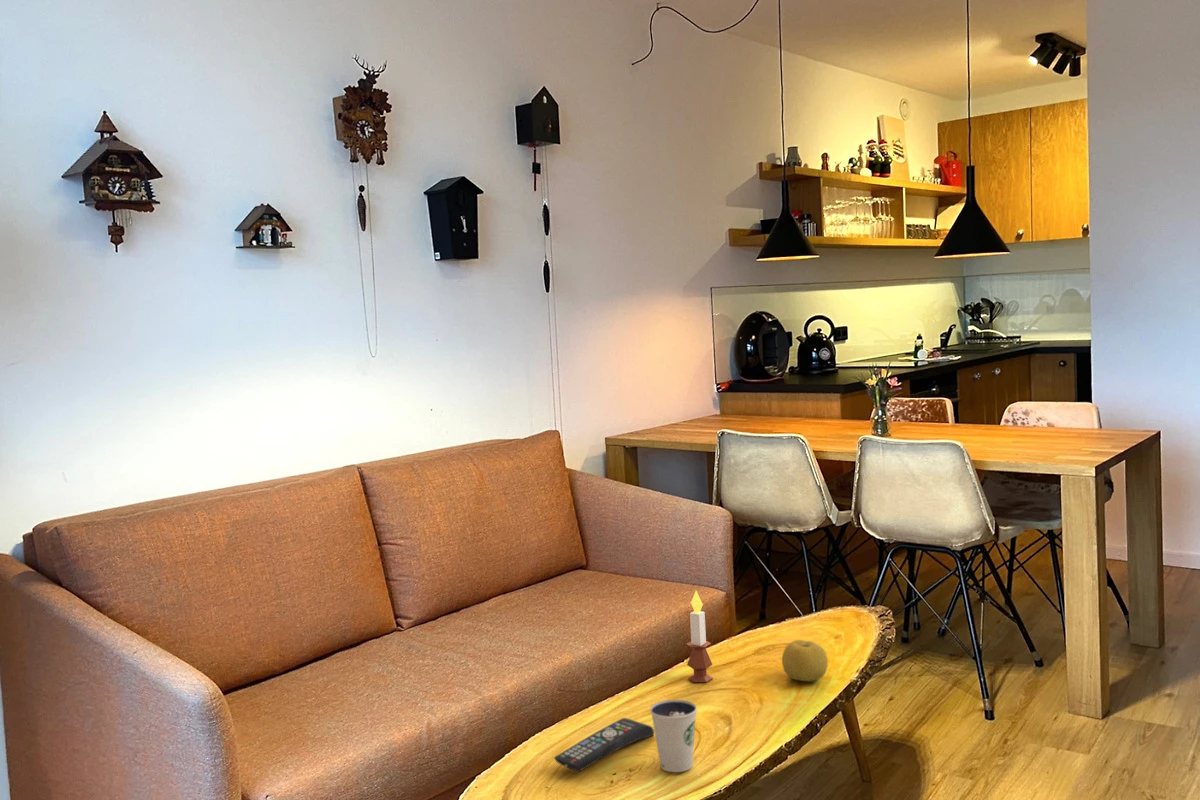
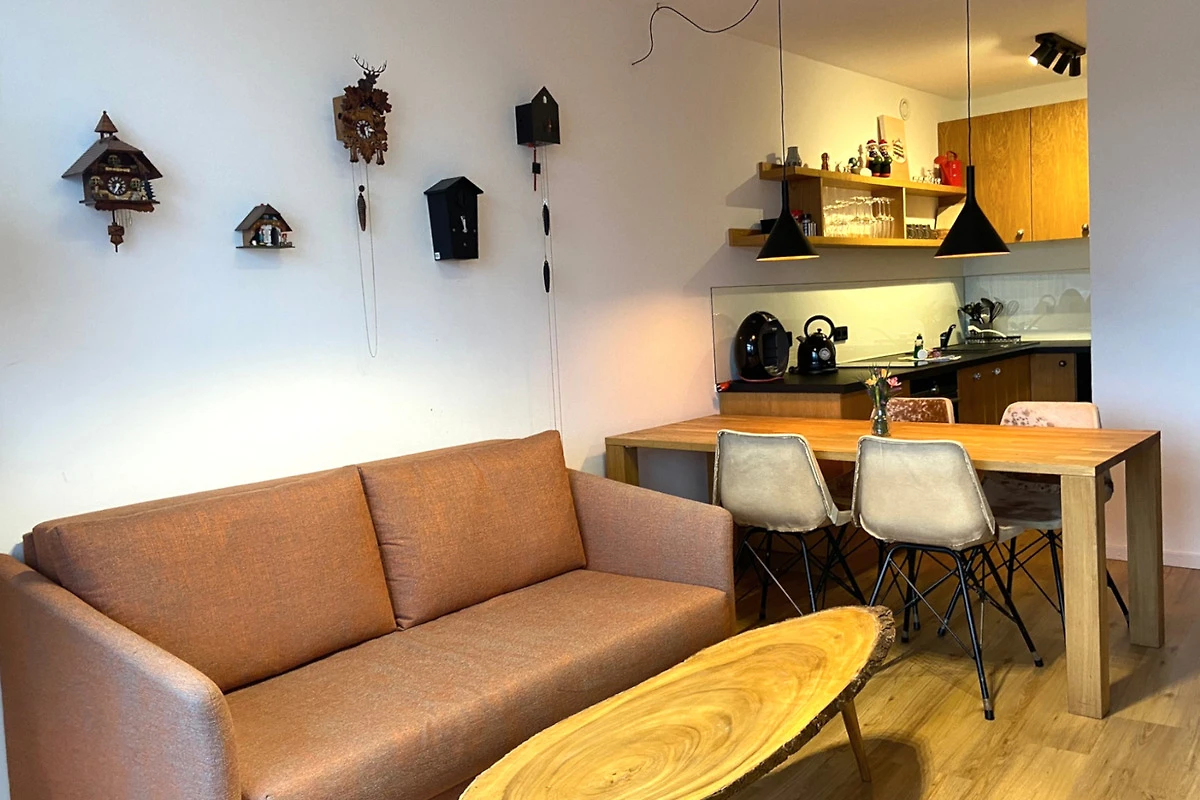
- dixie cup (674, 737)
- fruit (804, 660)
- remote control (605, 743)
- candle (698, 634)
